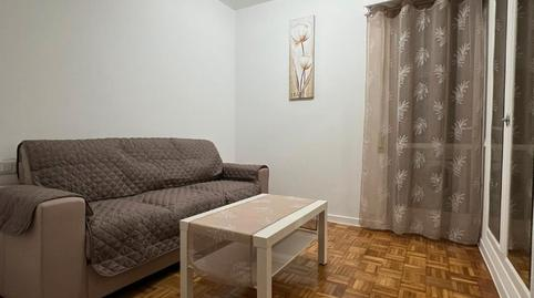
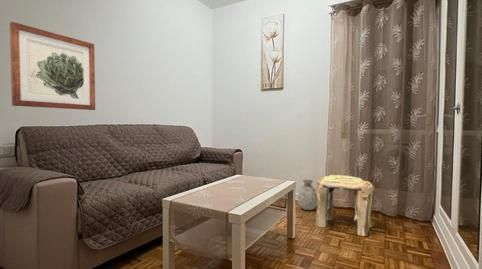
+ vase (307, 194)
+ wall art (57, 71)
+ stool (332, 201)
